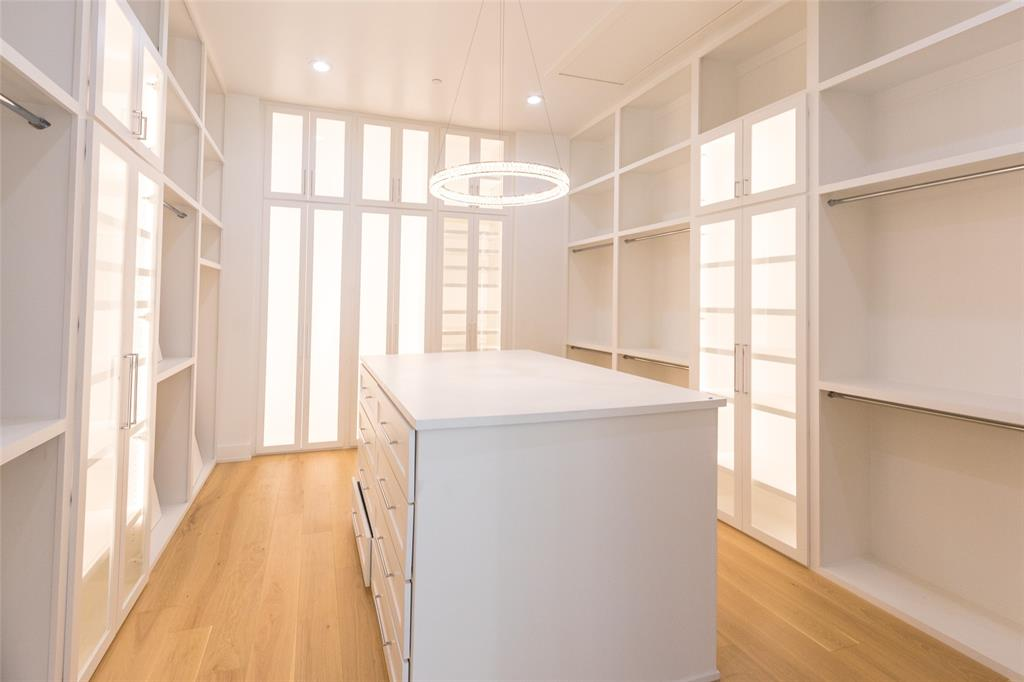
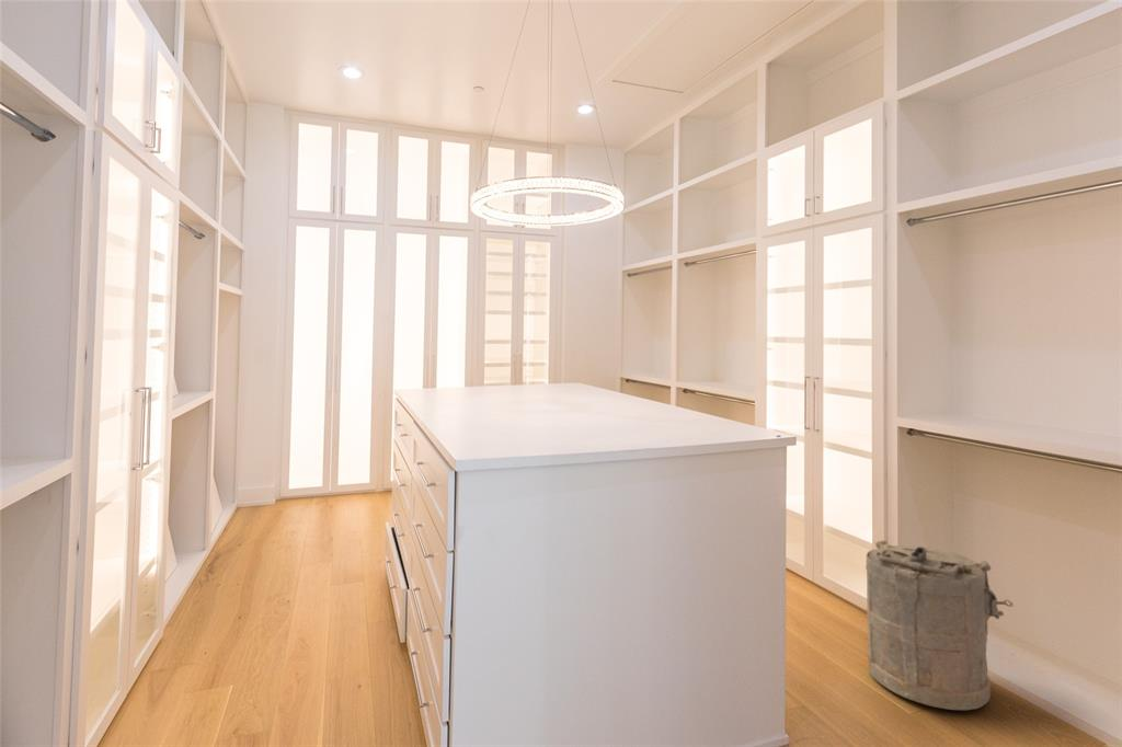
+ laundry hamper (921, 612)
